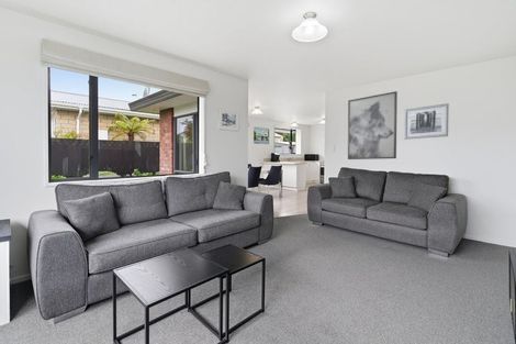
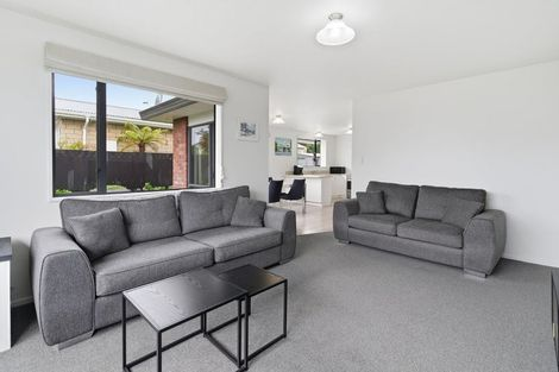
- wall art (370, 127)
- wall art (425, 122)
